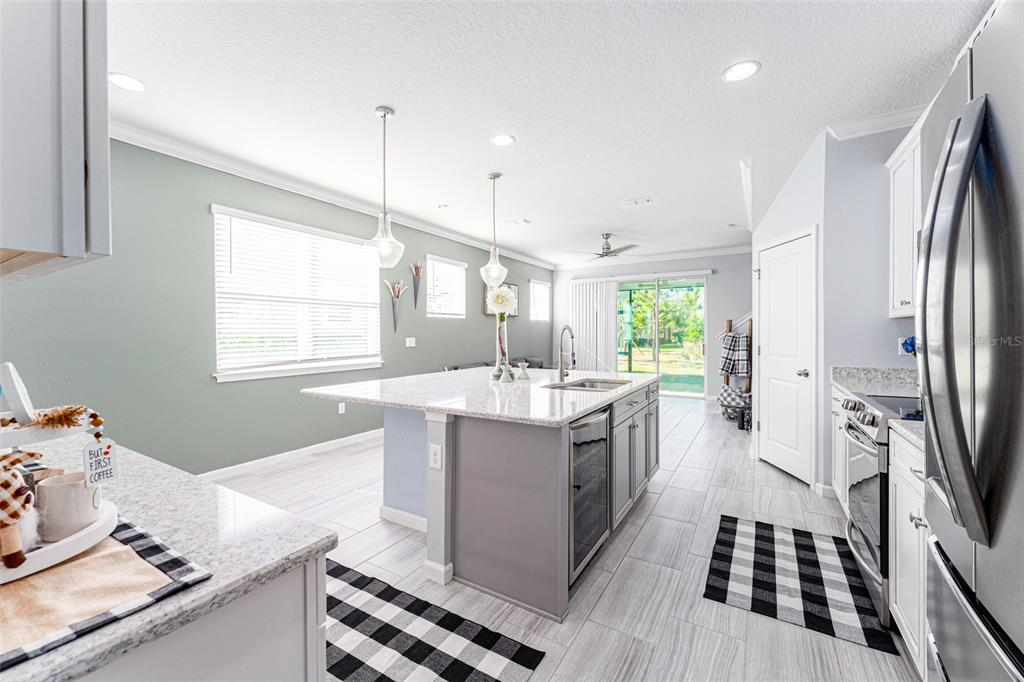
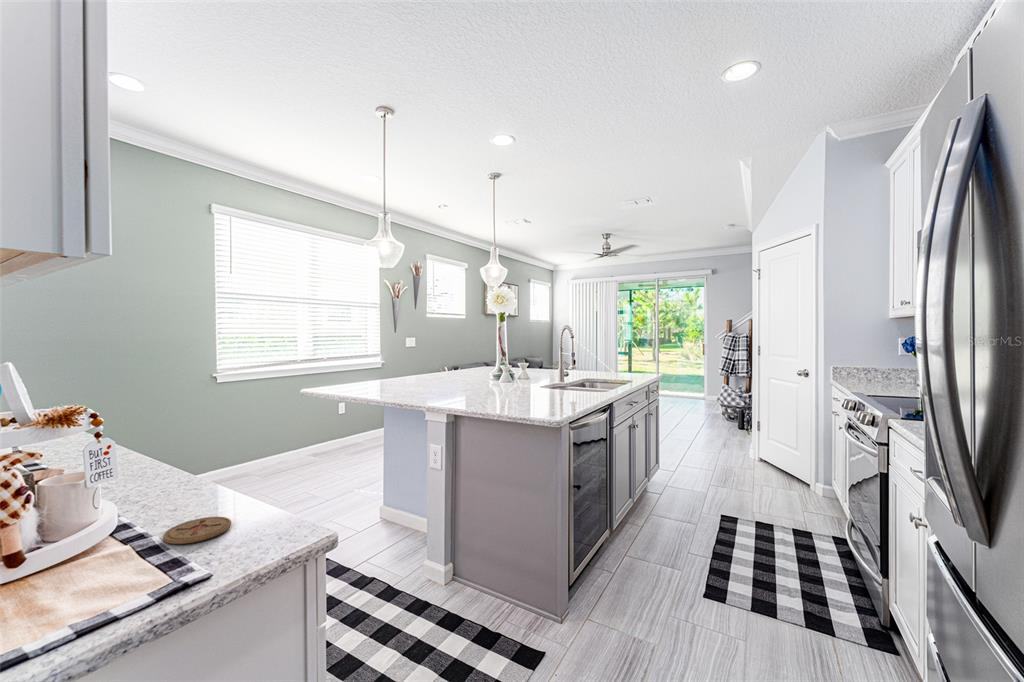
+ coaster (198, 529)
